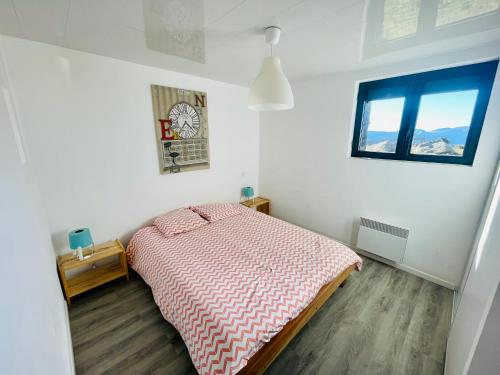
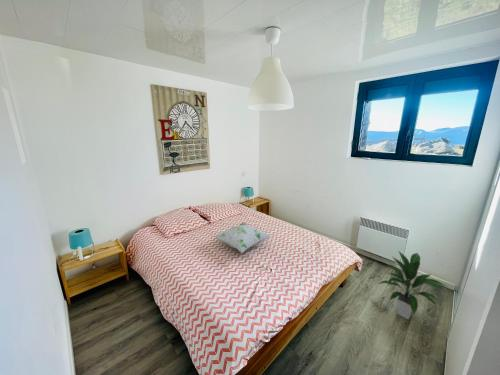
+ decorative pillow (242, 235)
+ indoor plant (407, 284)
